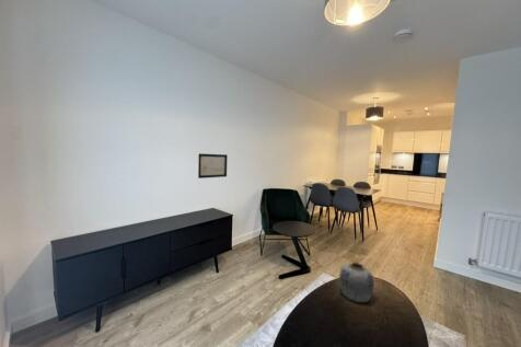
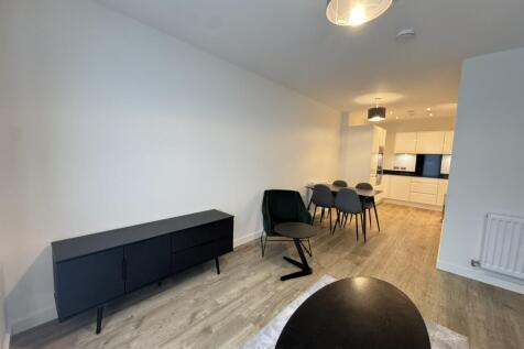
- wall art (213, 165)
- vase (356, 279)
